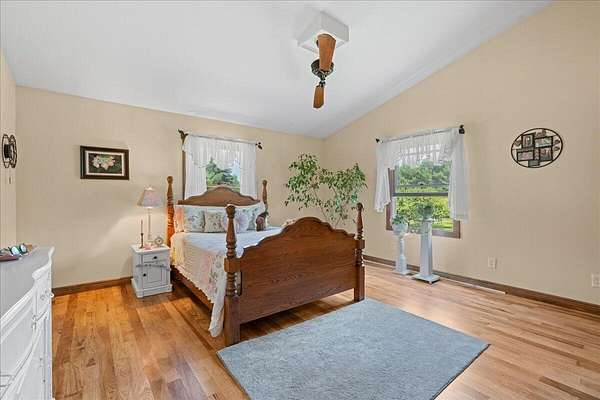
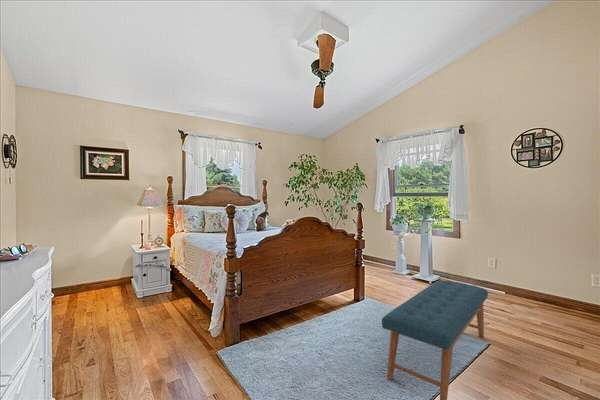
+ bench (441, 325)
